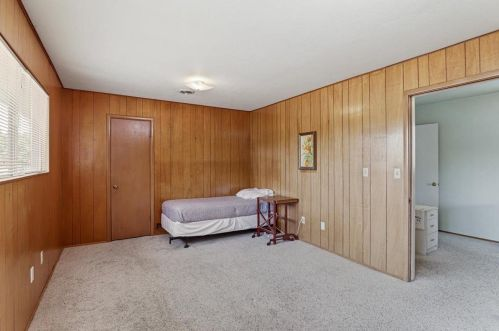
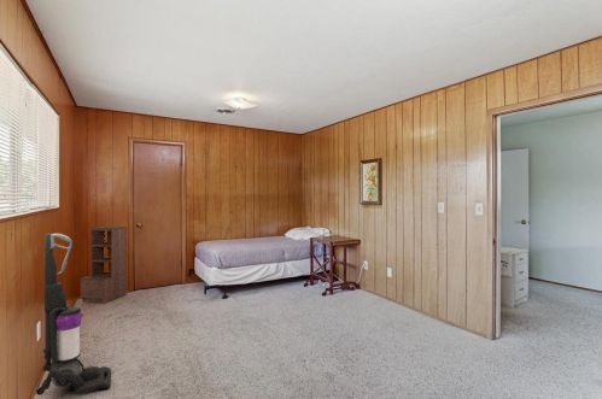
+ bookshelf (104, 262)
+ vacuum cleaner (75, 310)
